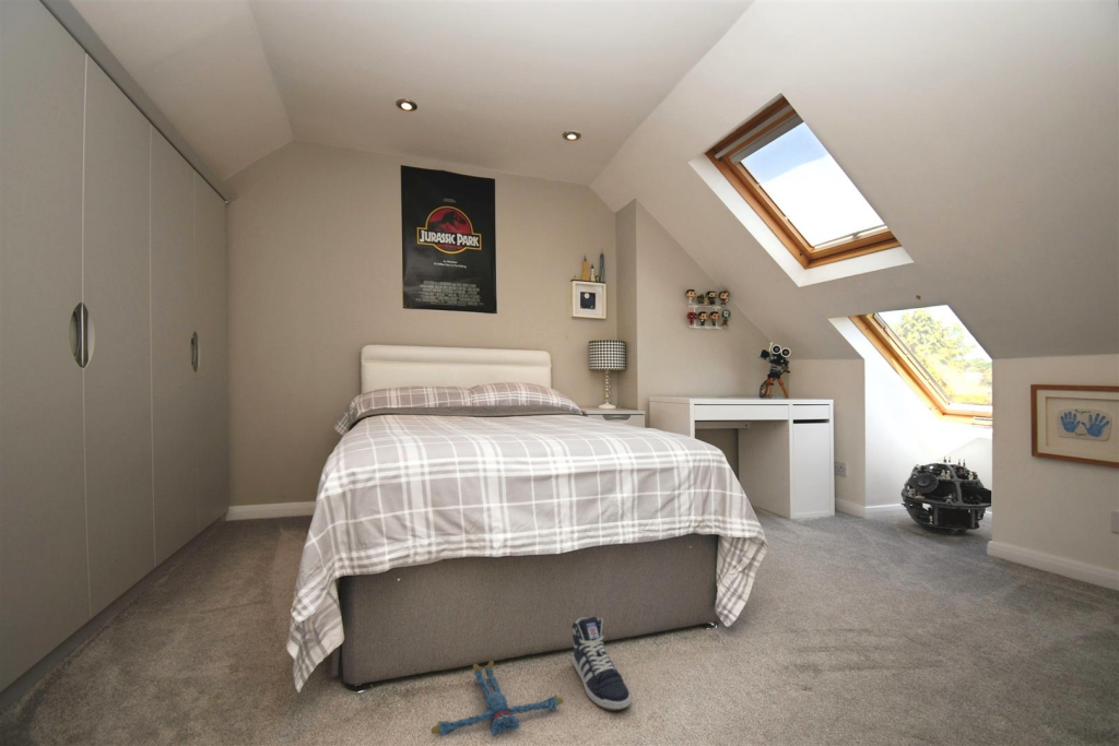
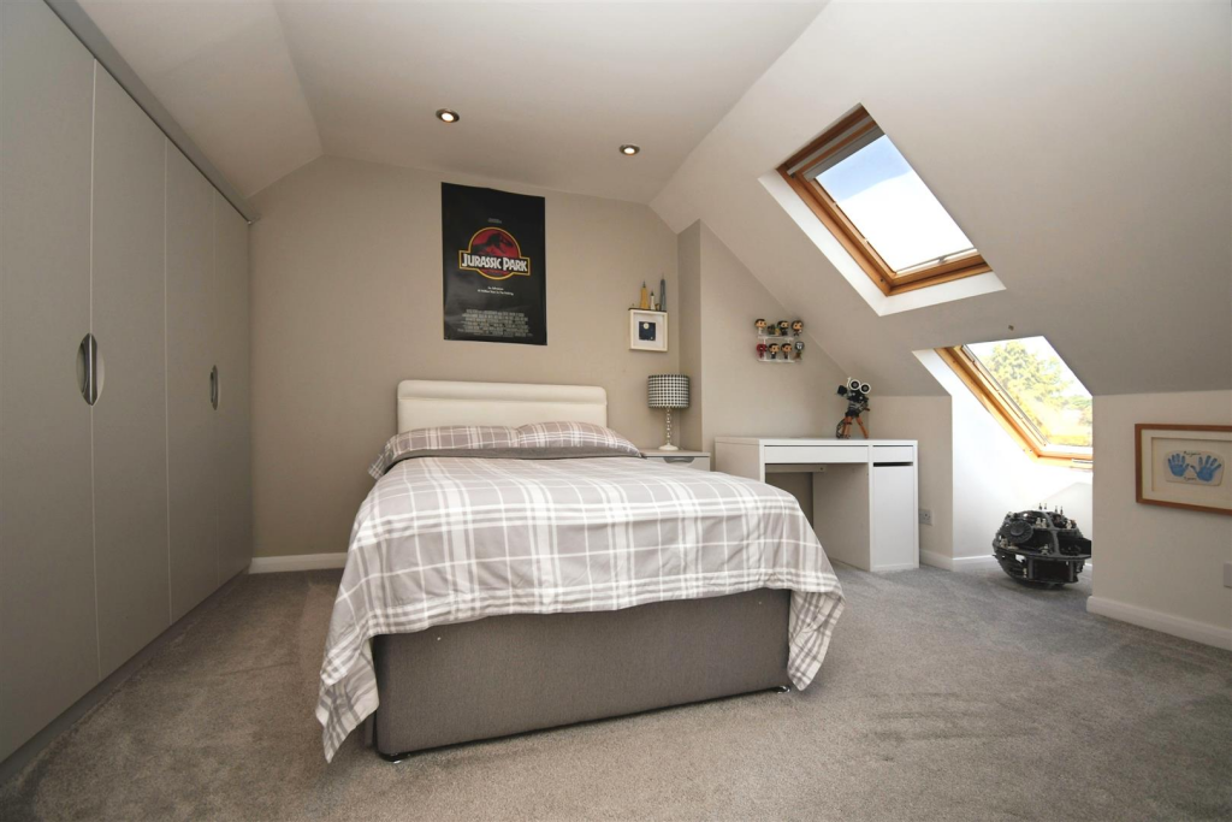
- sneaker (598, 656)
- plush toy (494, 695)
